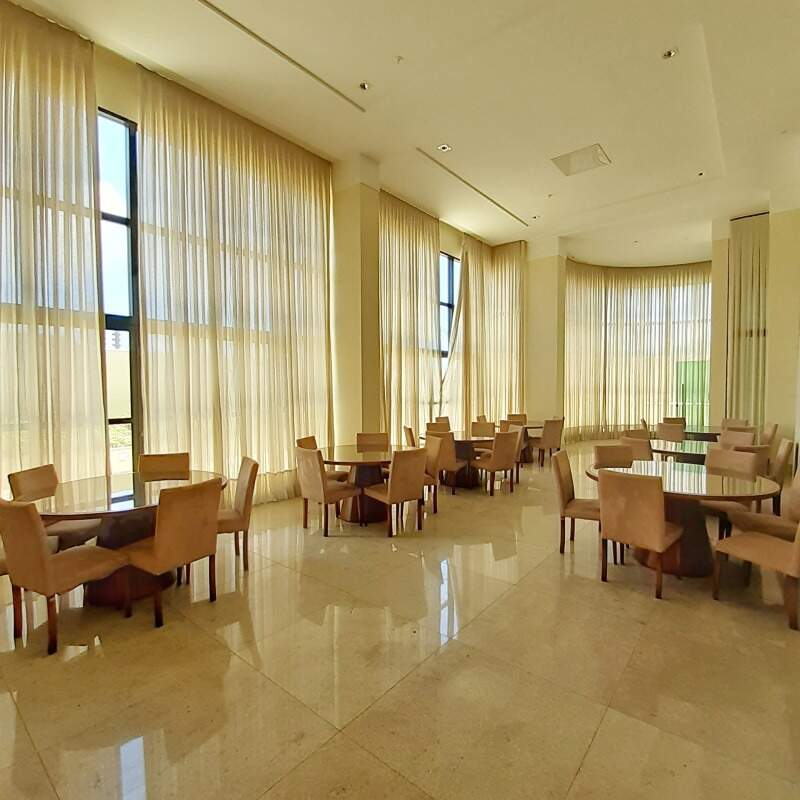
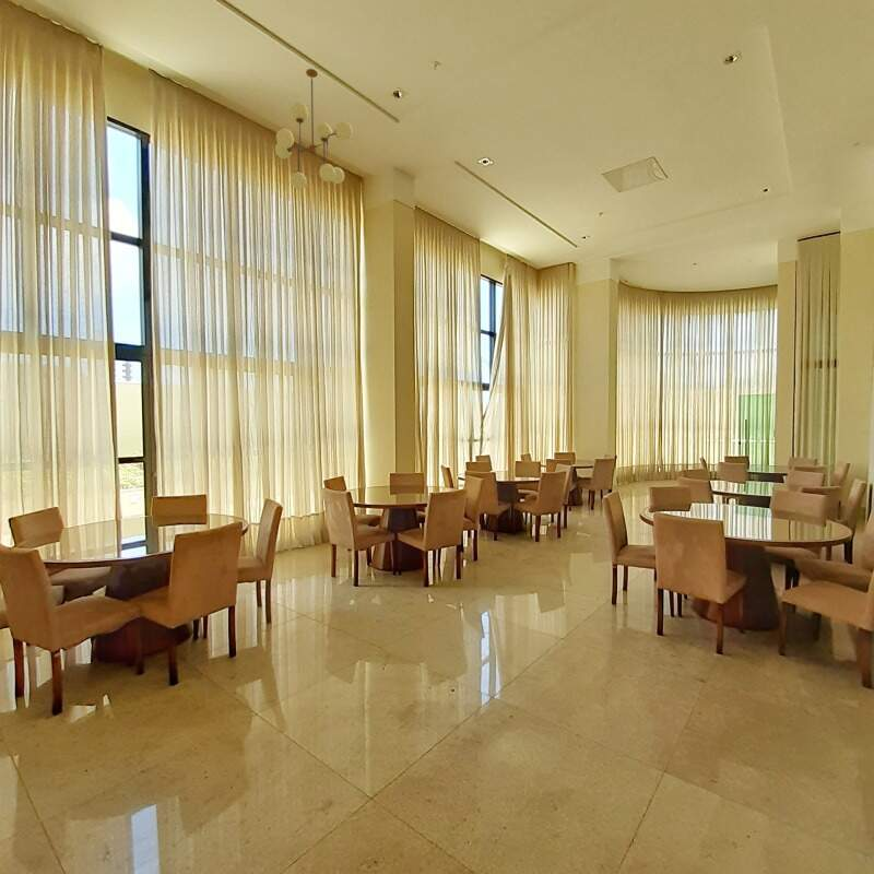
+ chandelier (312, 129)
